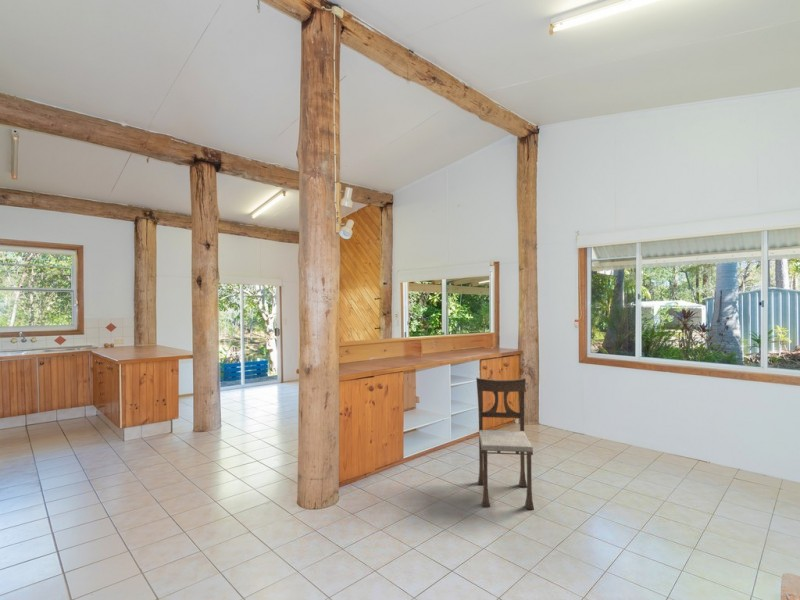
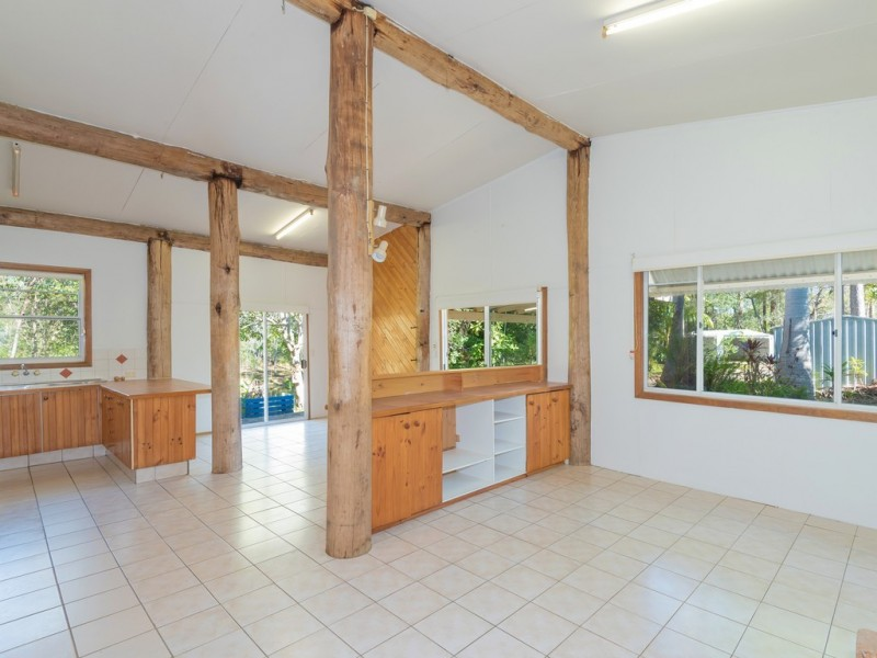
- dining chair (503, 438)
